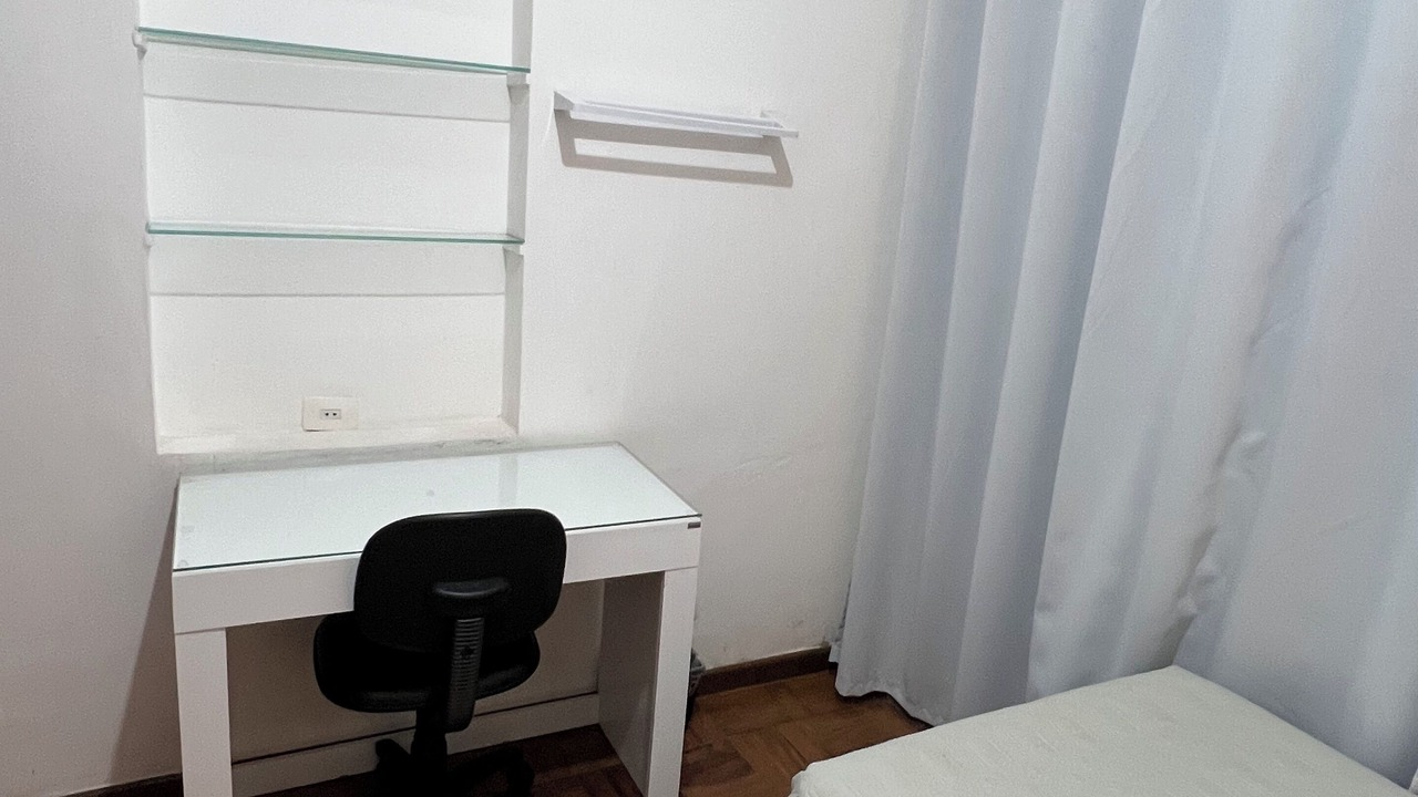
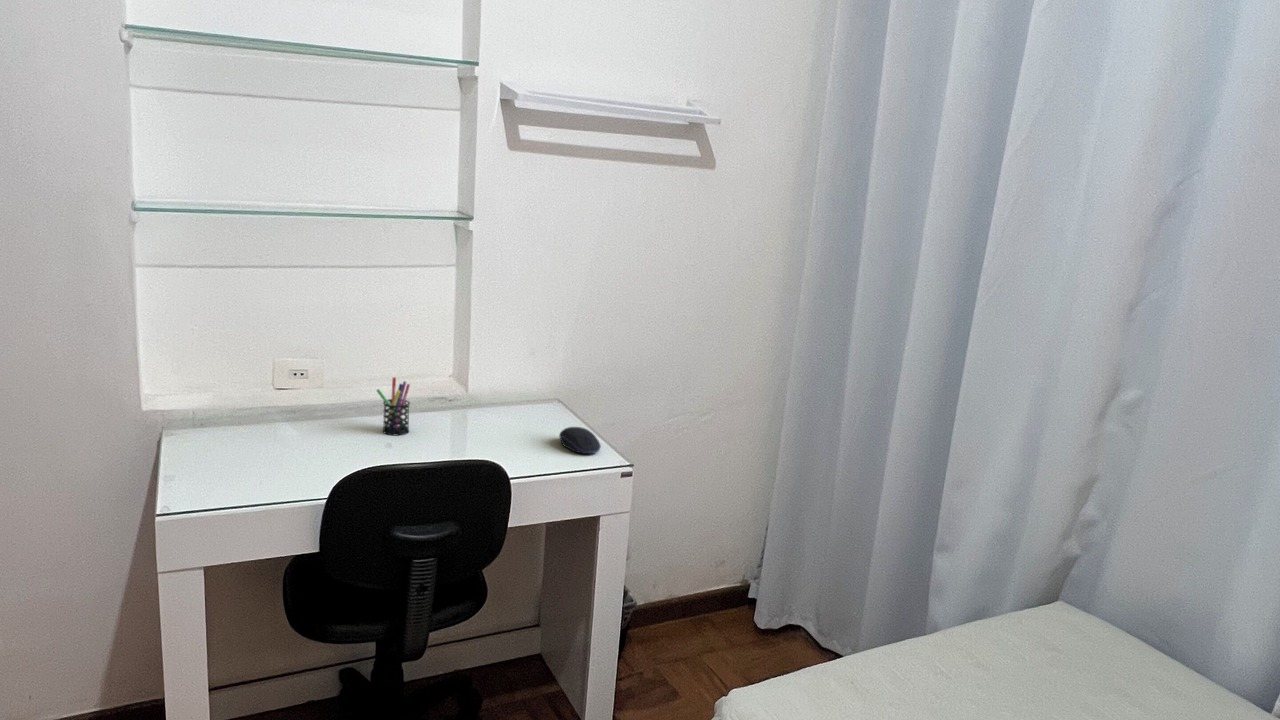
+ pen holder (393, 406)
+ computer mouse (580, 438)
